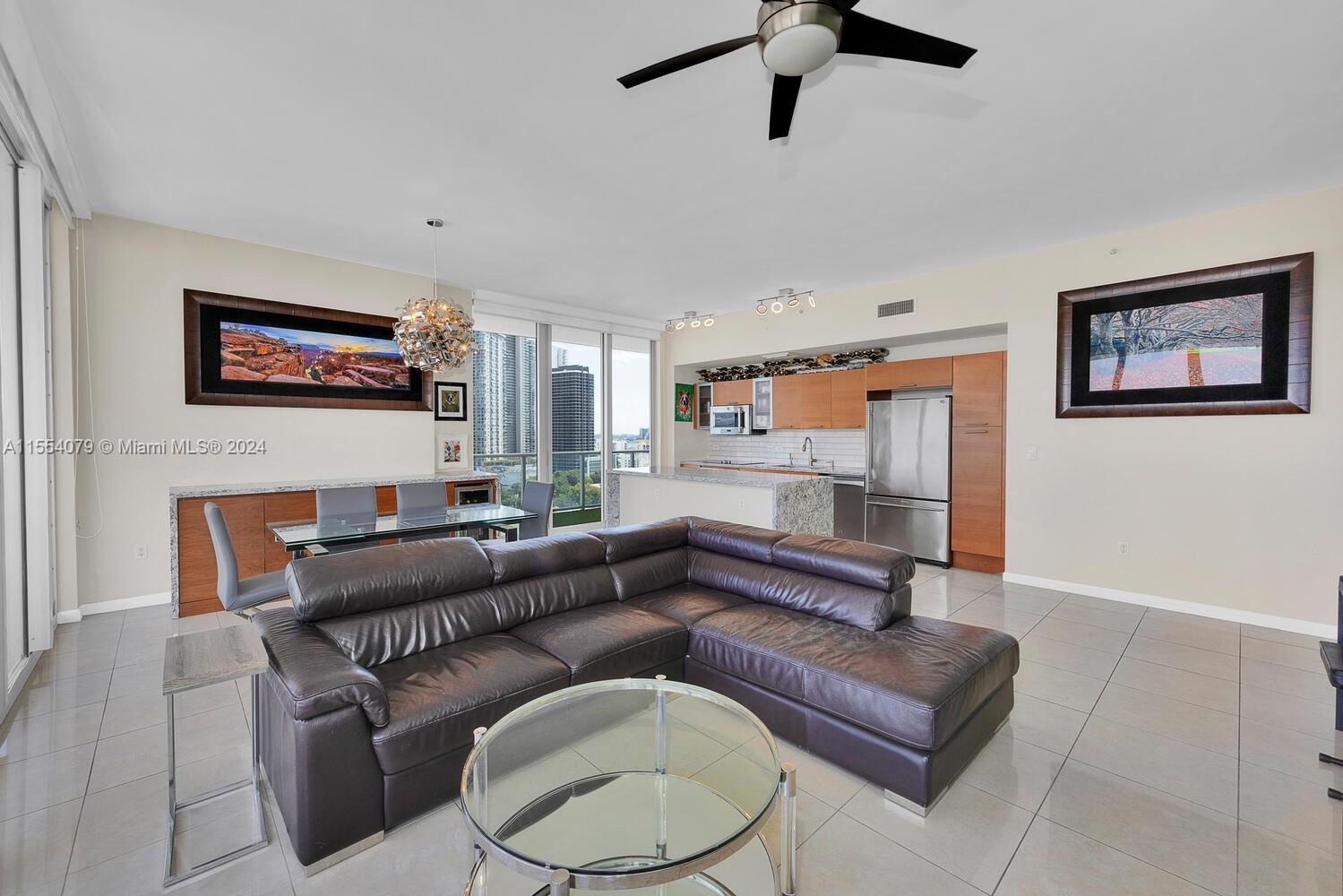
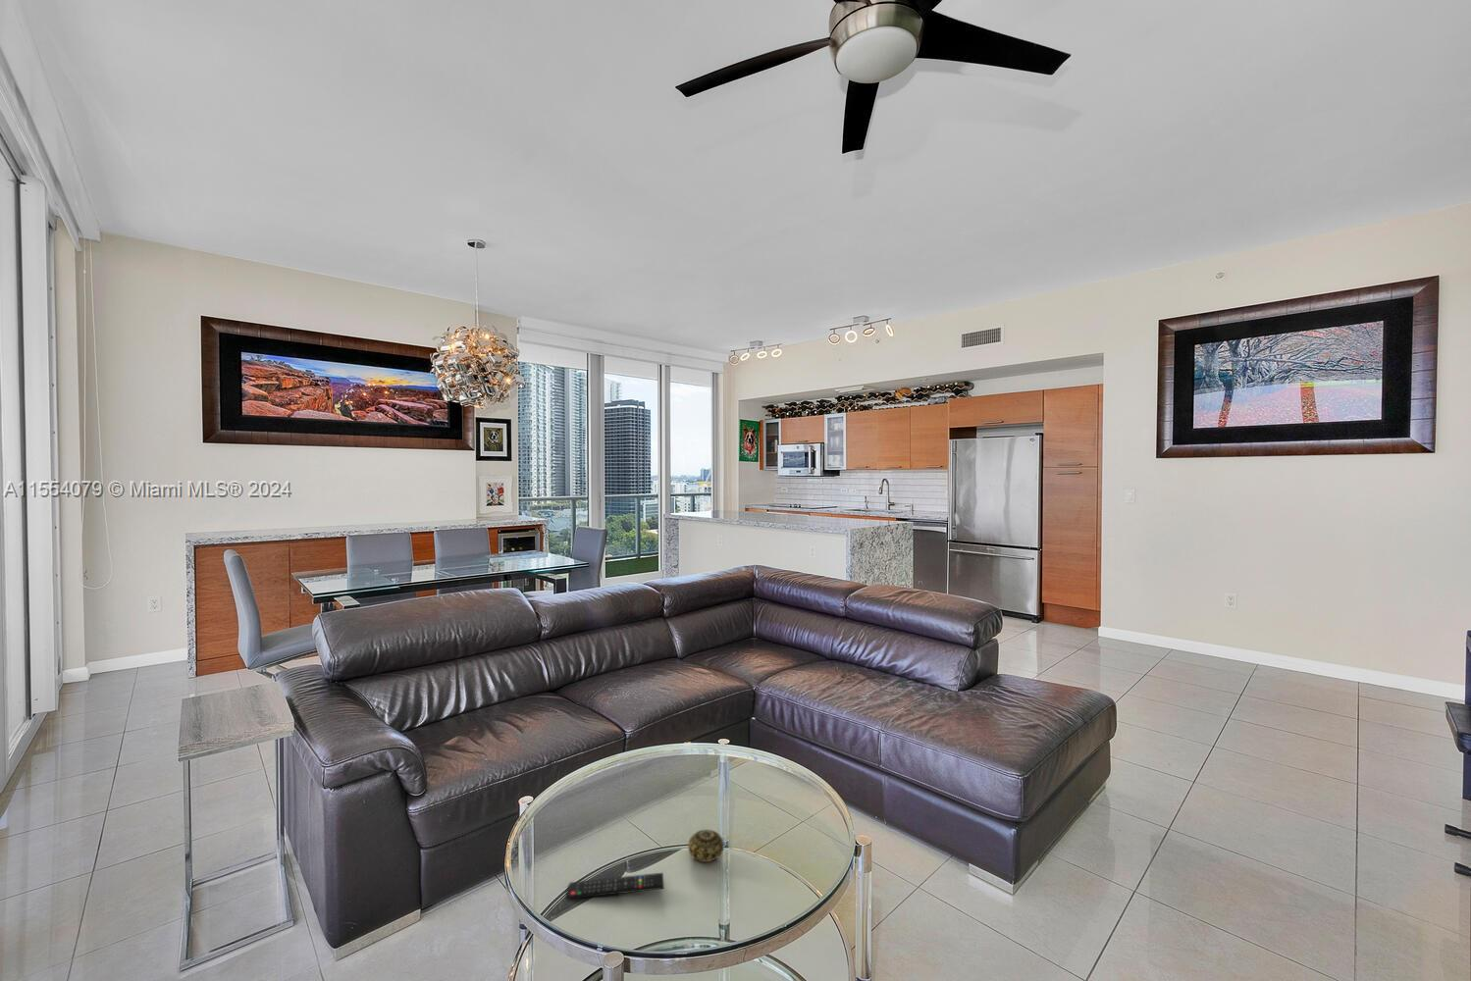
+ decorative ball (705, 844)
+ remote control (616, 887)
